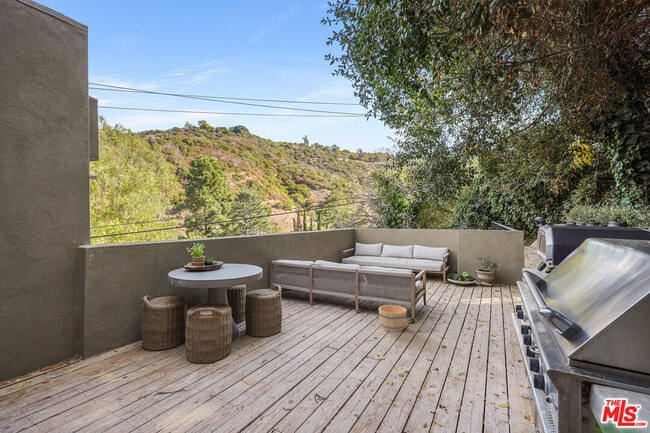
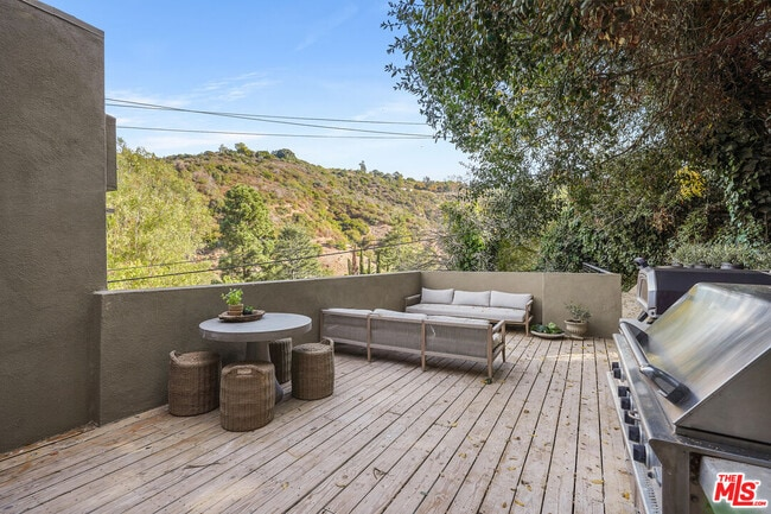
- bucket (392, 318)
